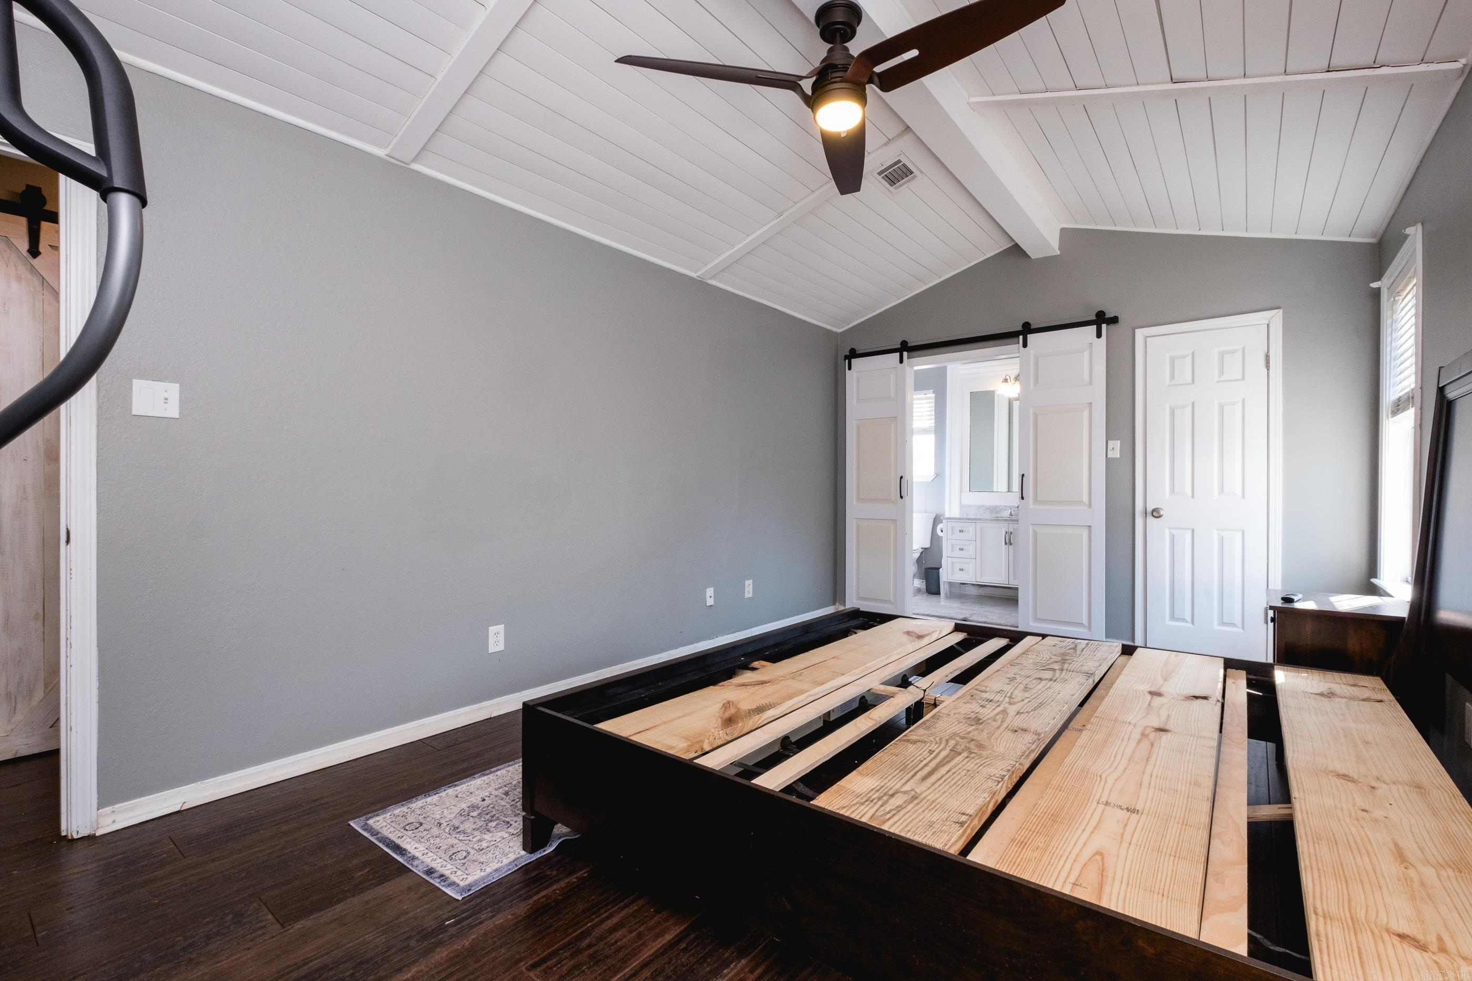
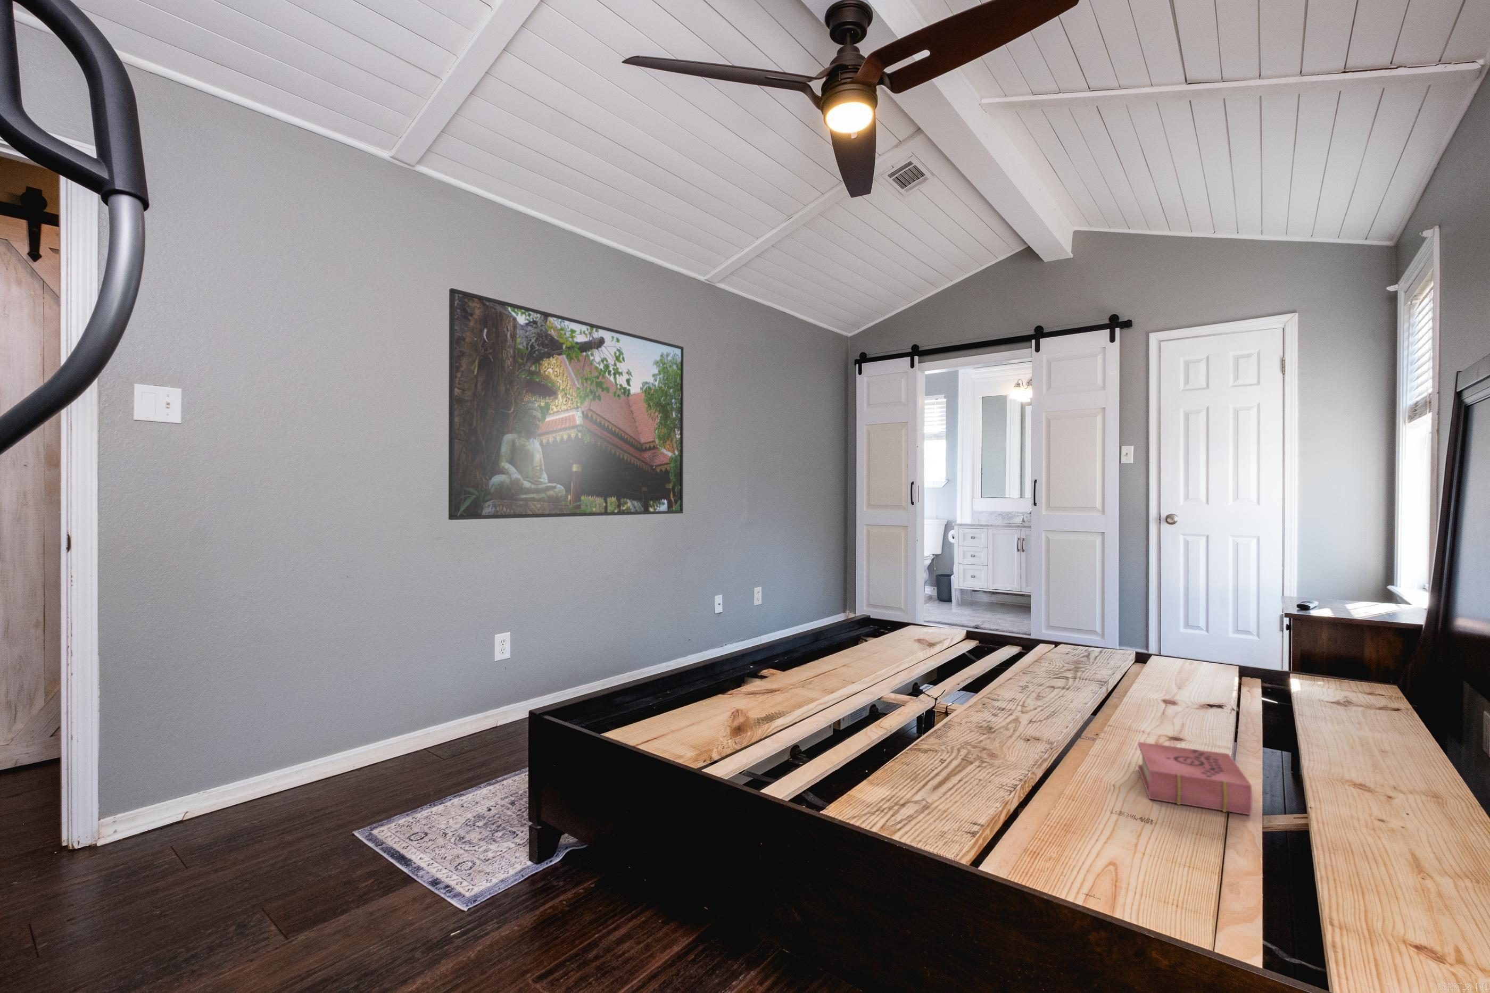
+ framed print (585, 419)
+ book (1191, 776)
